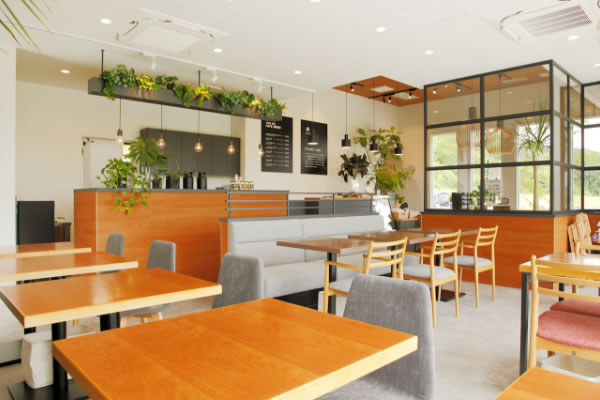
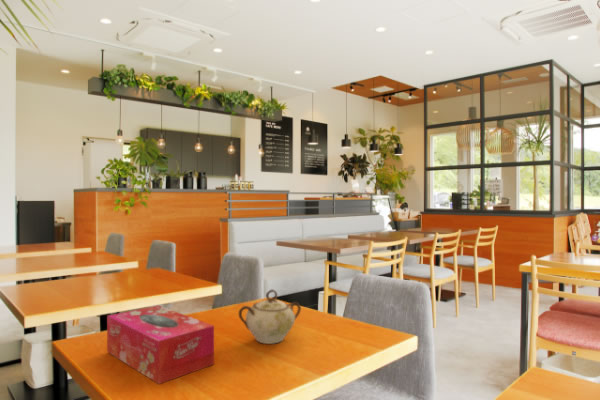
+ sugar bowl (270, 314)
+ tissue box (158, 339)
